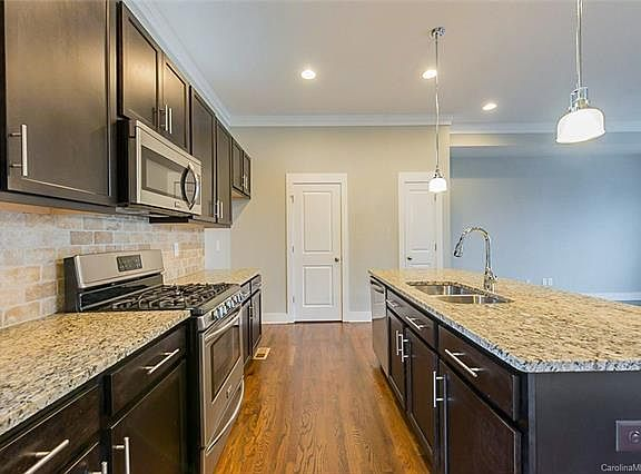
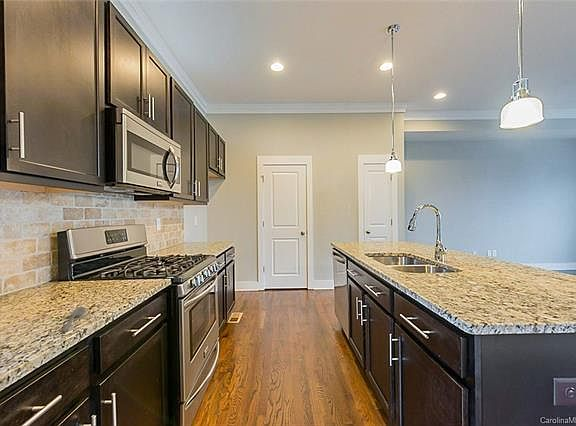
+ spoon (73, 317)
